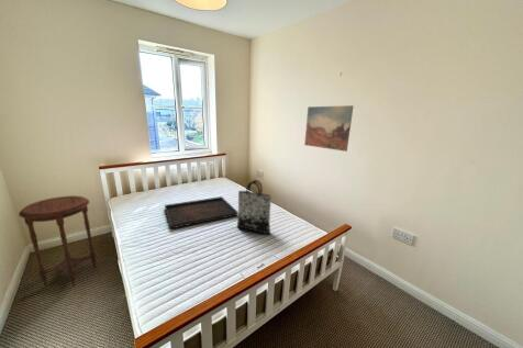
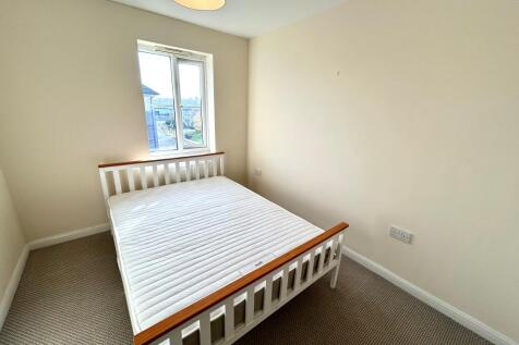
- tote bag (254, 206)
- serving tray (200, 210)
- wall art (325, 127)
- side table (64, 240)
